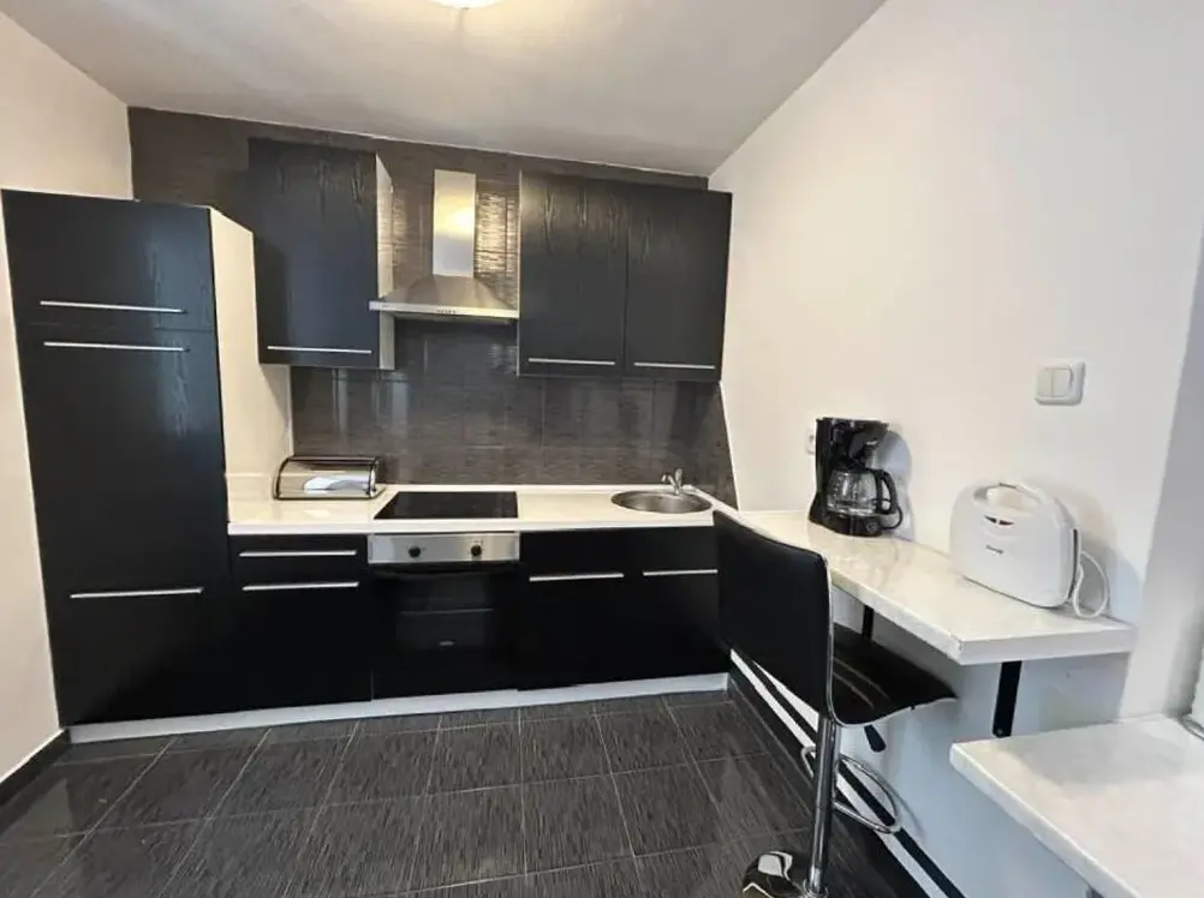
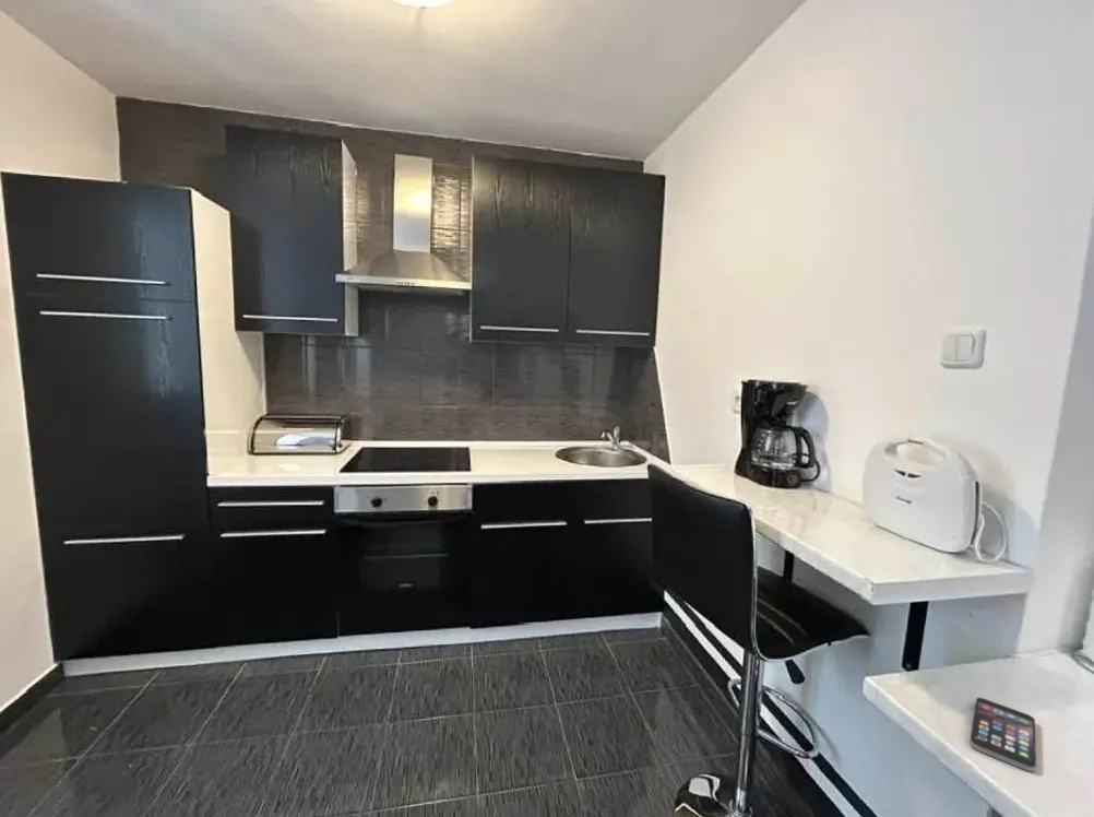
+ smartphone (1002, 731)
